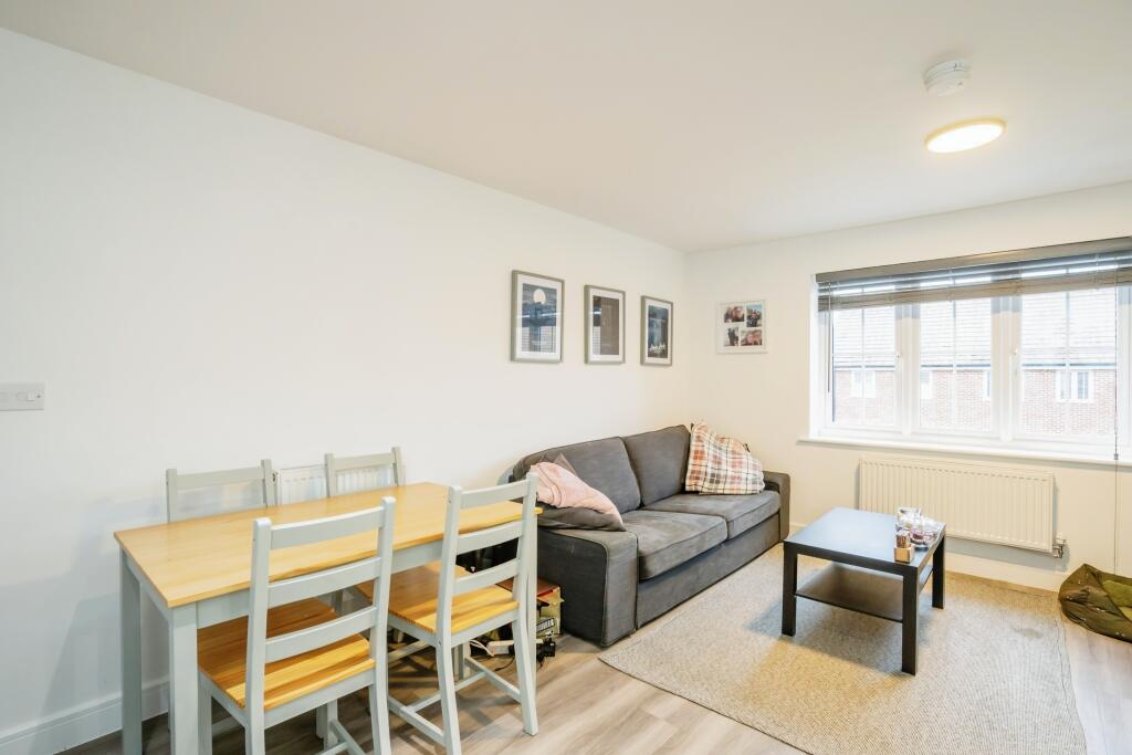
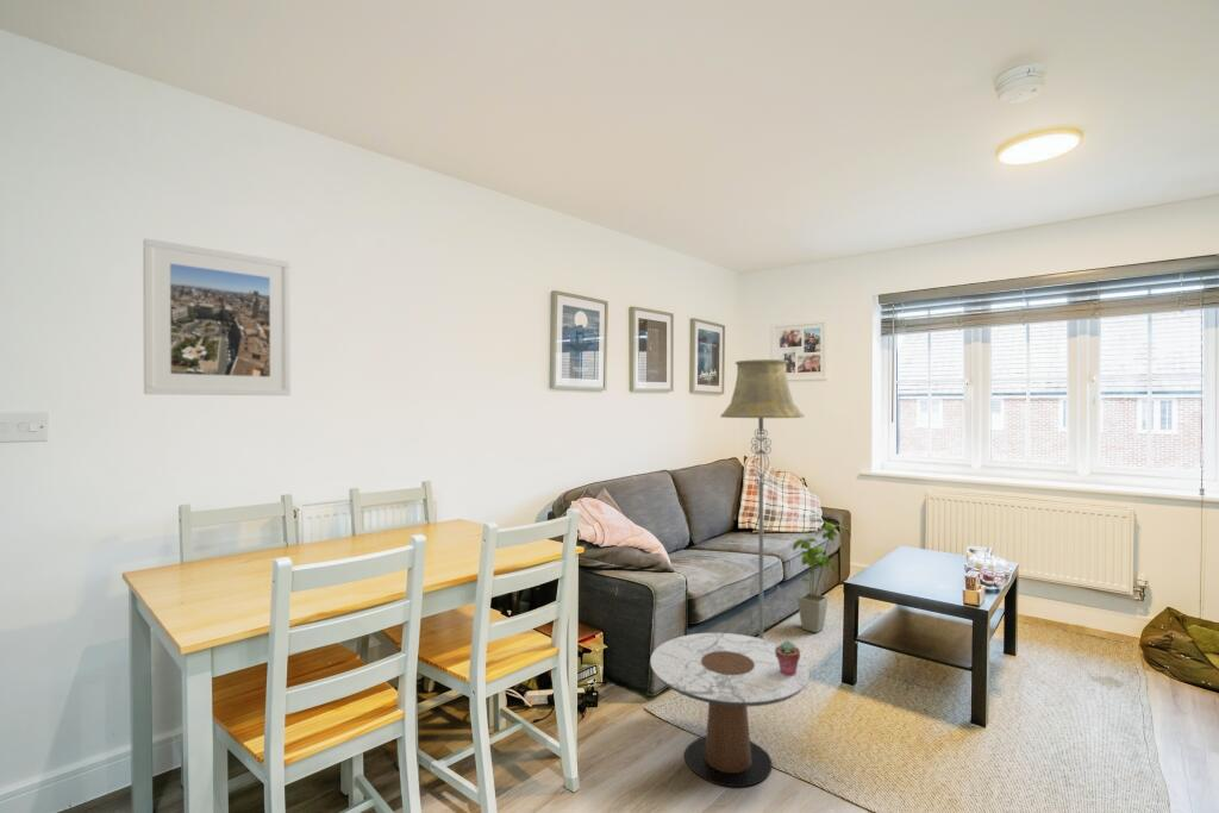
+ floor lamp (761, 518)
+ house plant (820, 573)
+ potted succulent (787, 655)
+ side table (727, 711)
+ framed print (221, 323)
